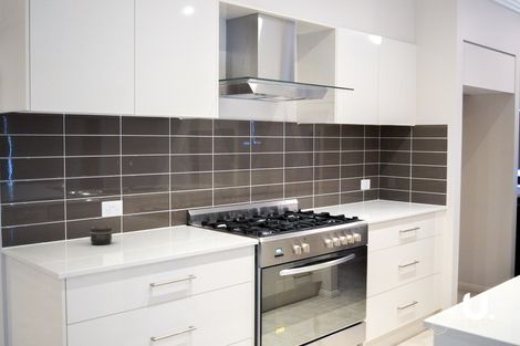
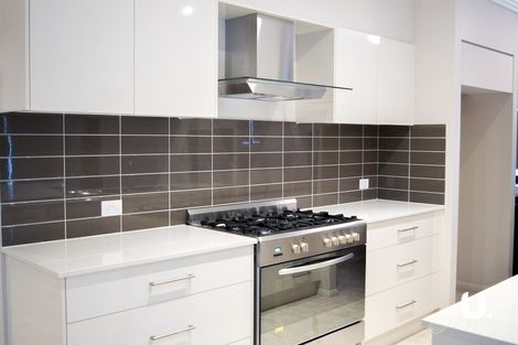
- jar (101, 234)
